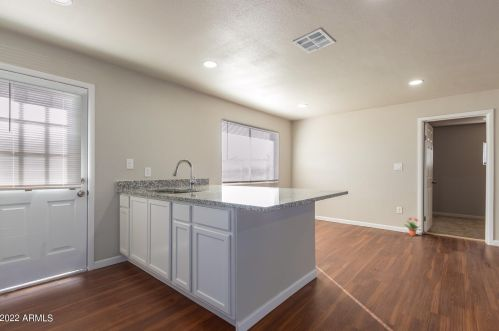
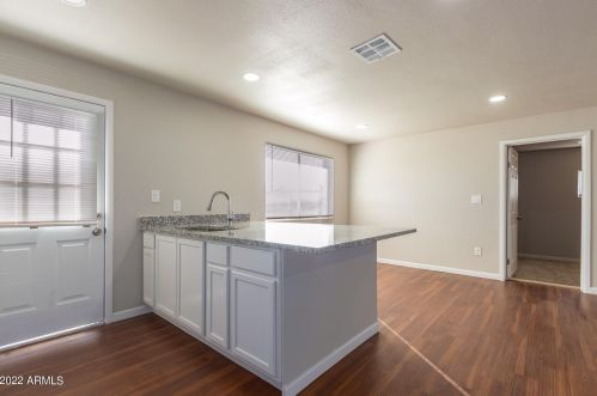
- potted plant (412, 226)
